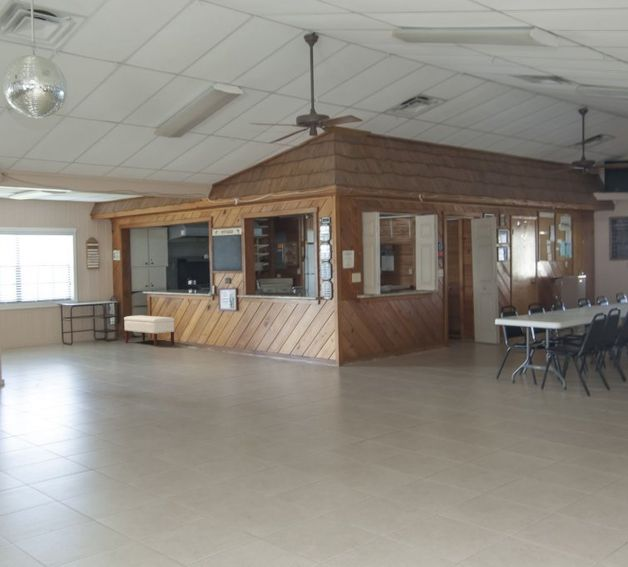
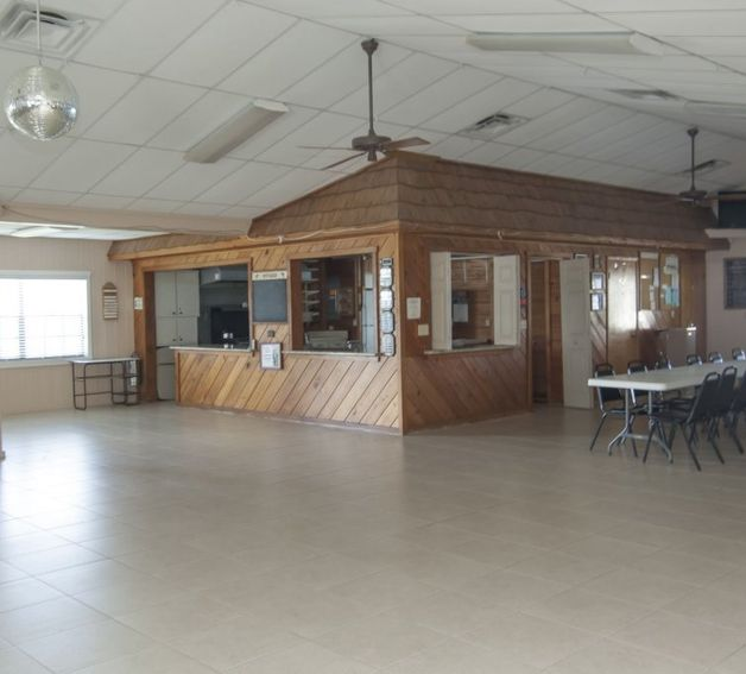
- bench (149, 330)
